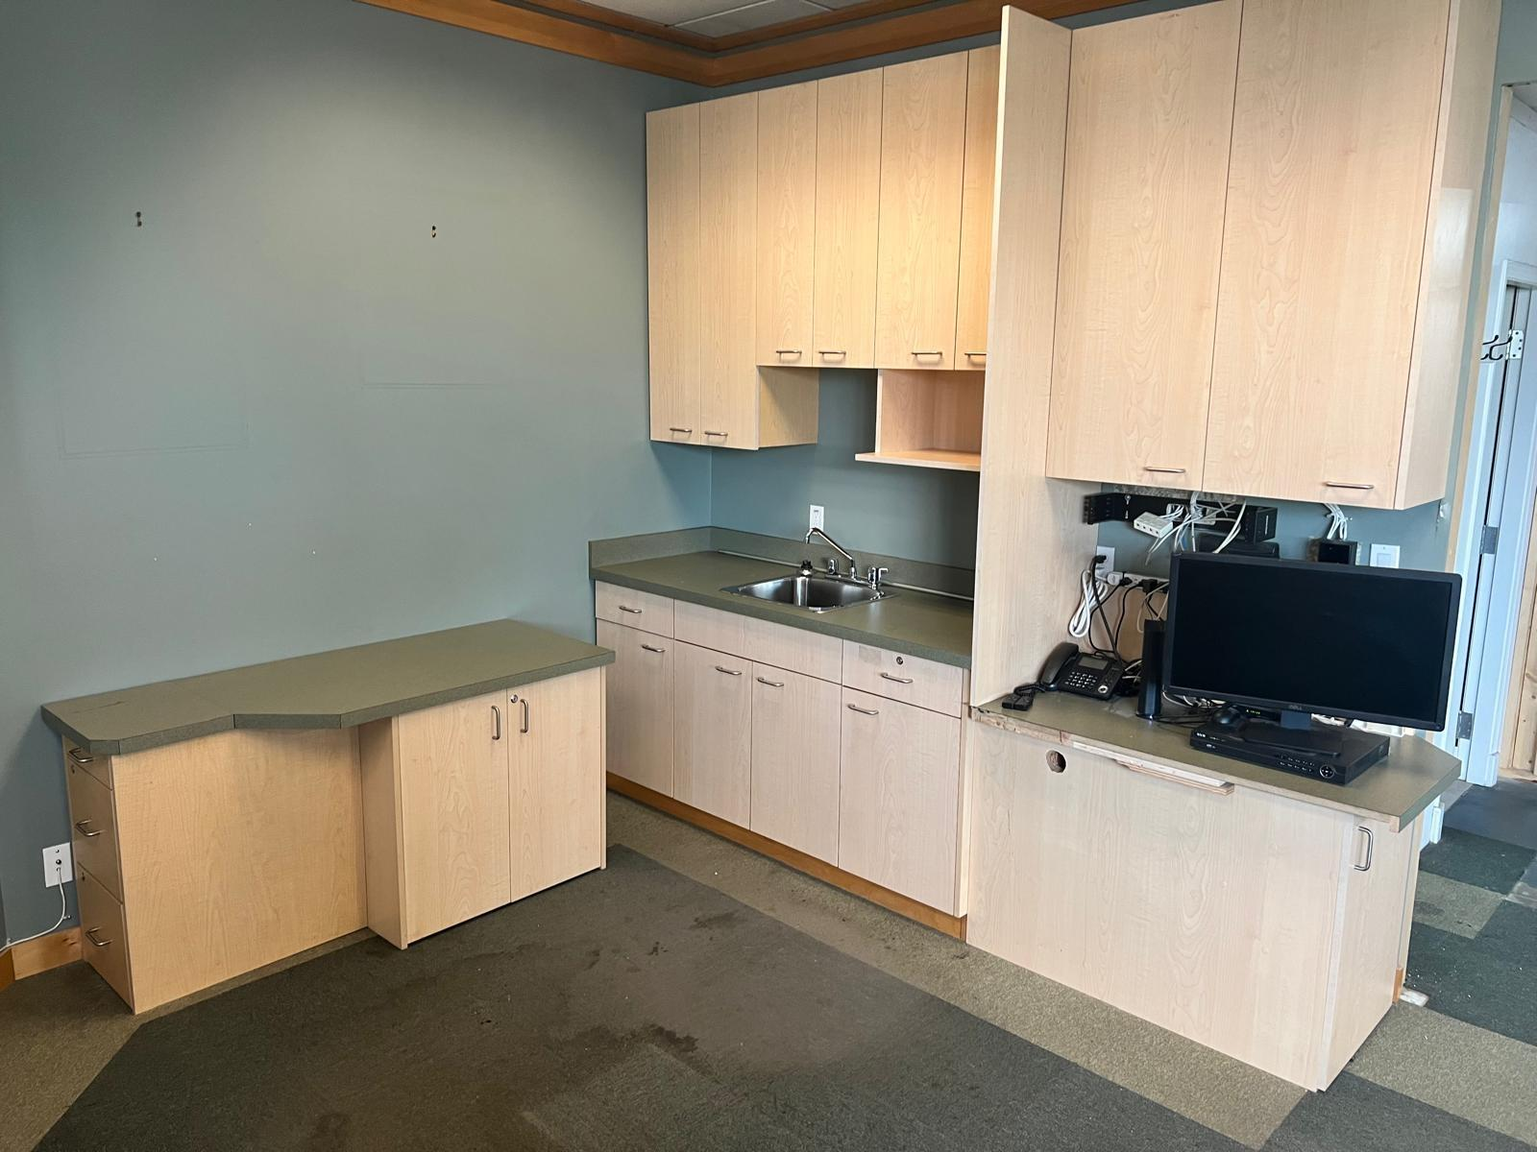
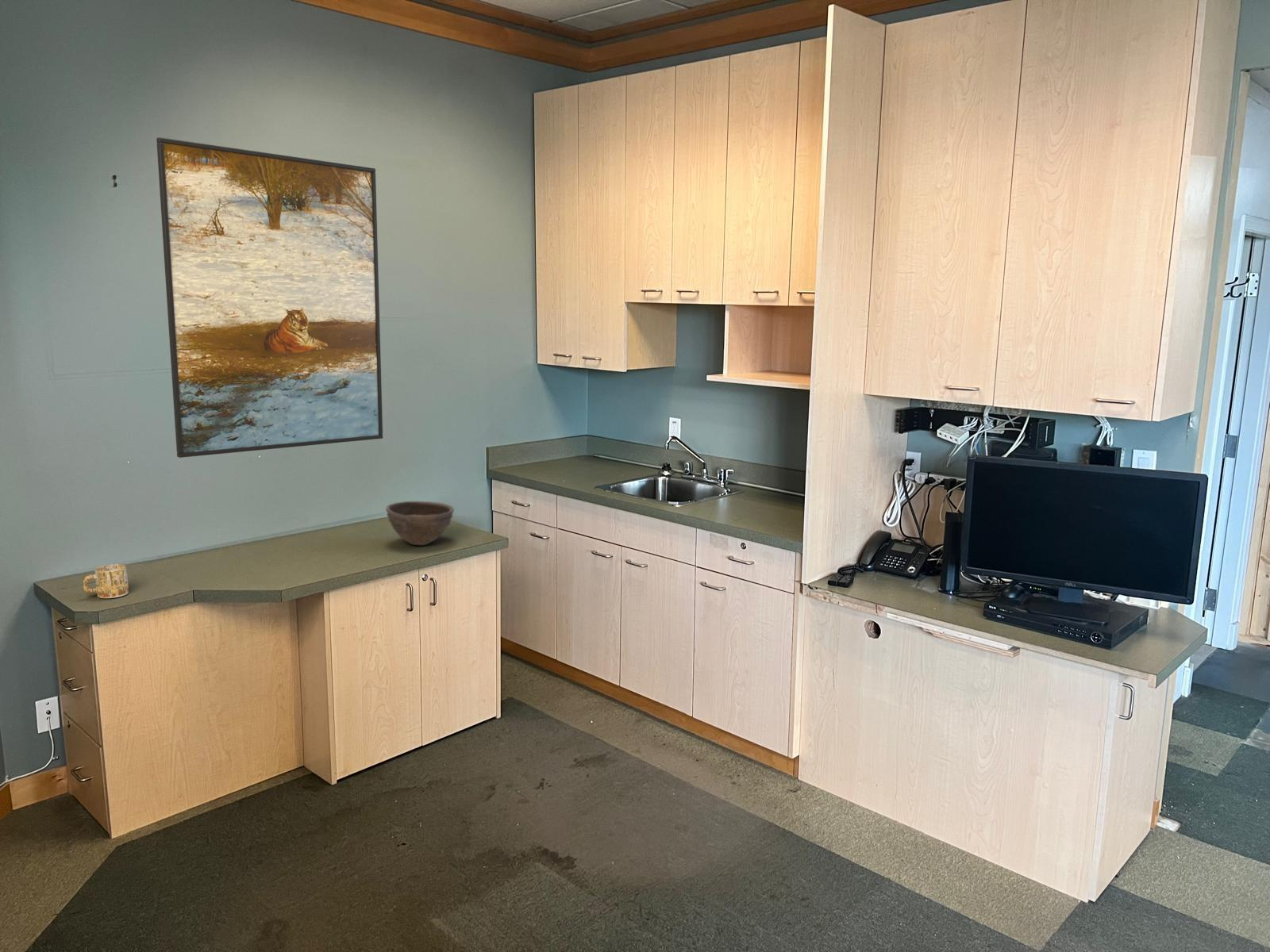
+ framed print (282, 304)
+ bowl (420, 524)
+ mug (106, 582)
